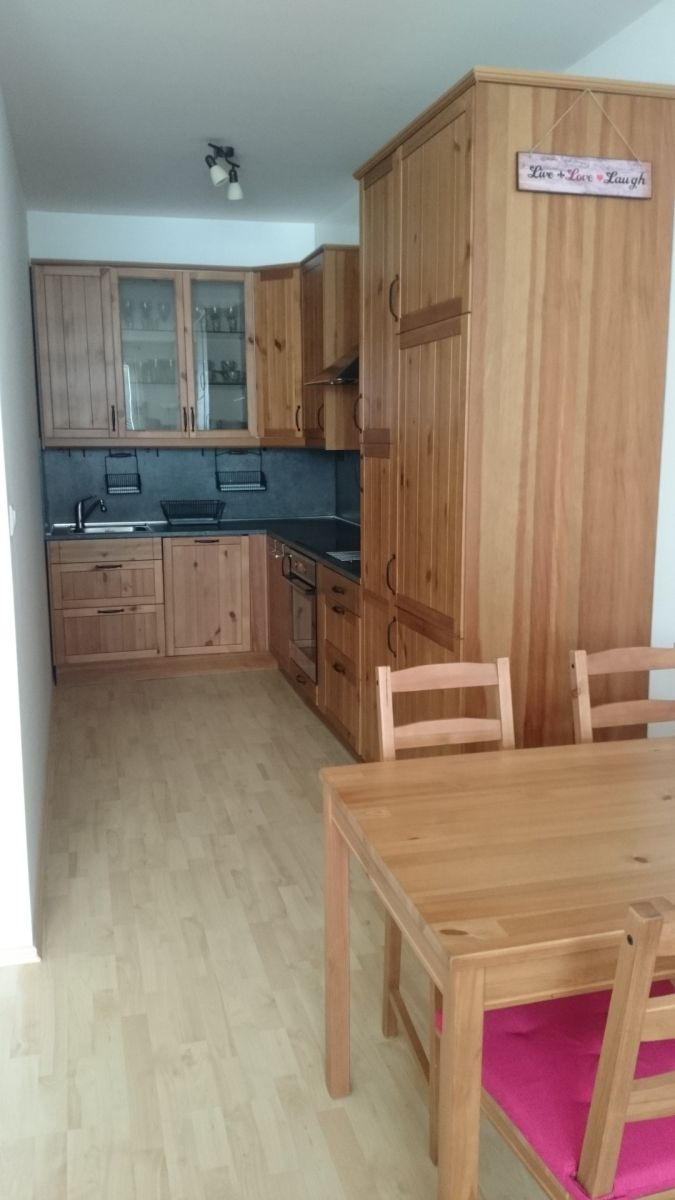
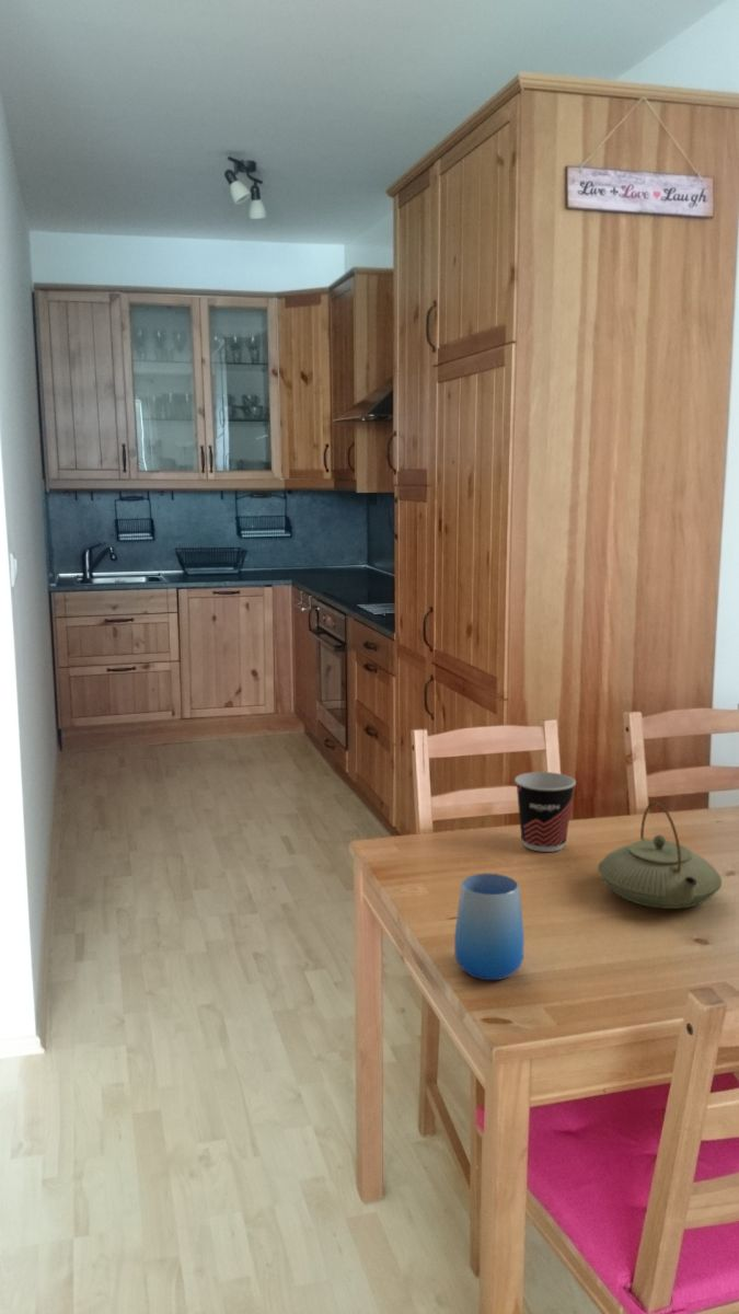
+ cup (544, 811)
+ teapot (662, 852)
+ cup (489, 925)
